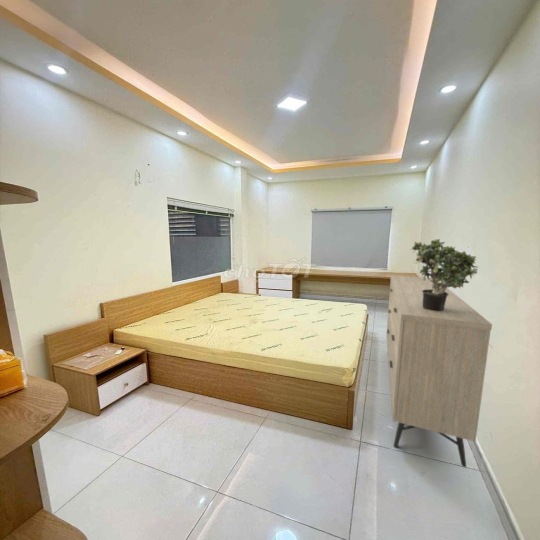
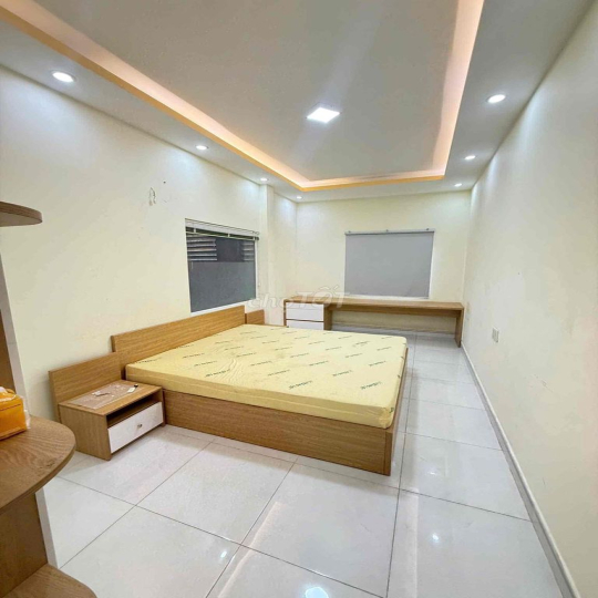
- potted plant (435, 274)
- dresser (417, 342)
